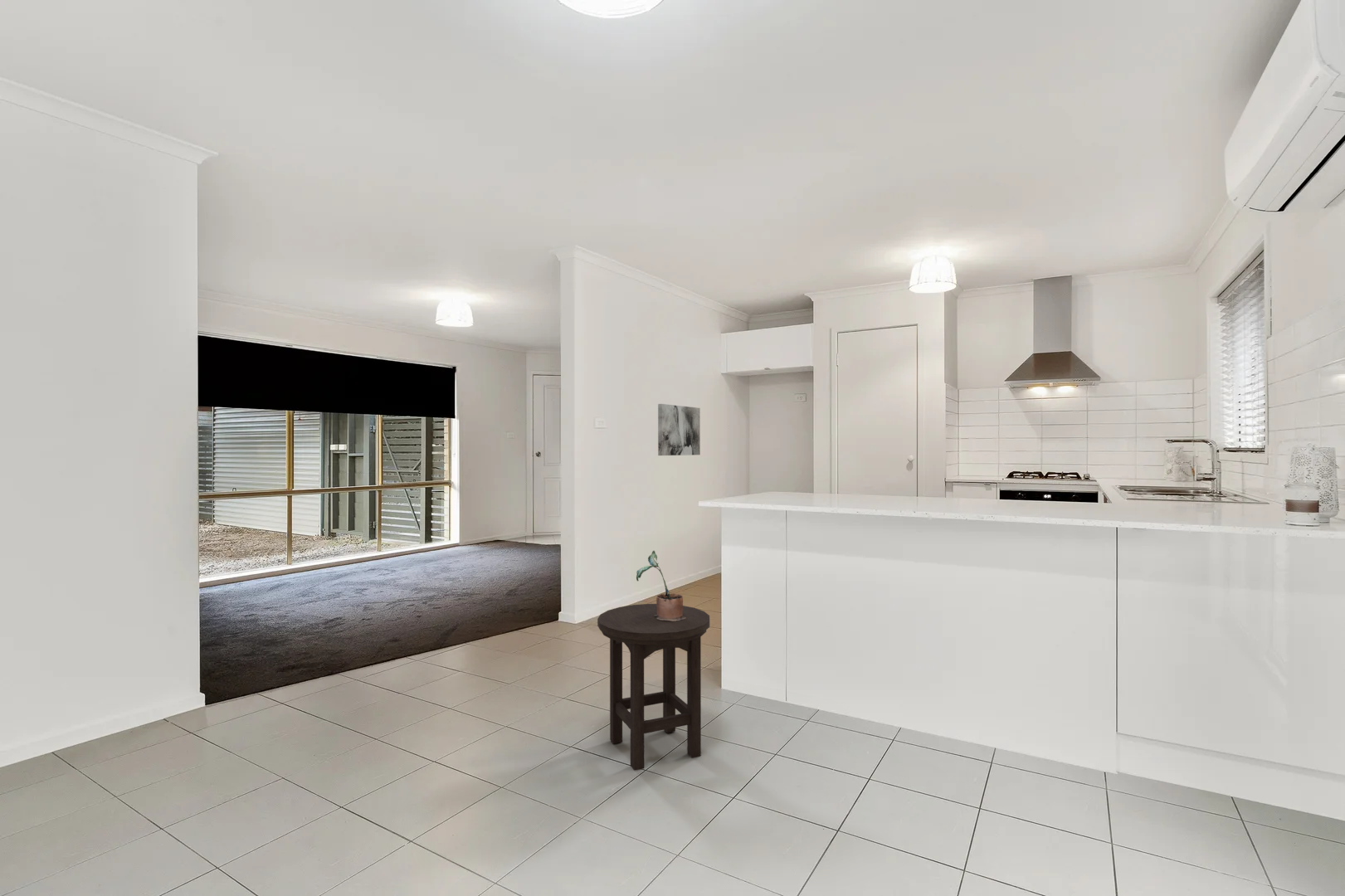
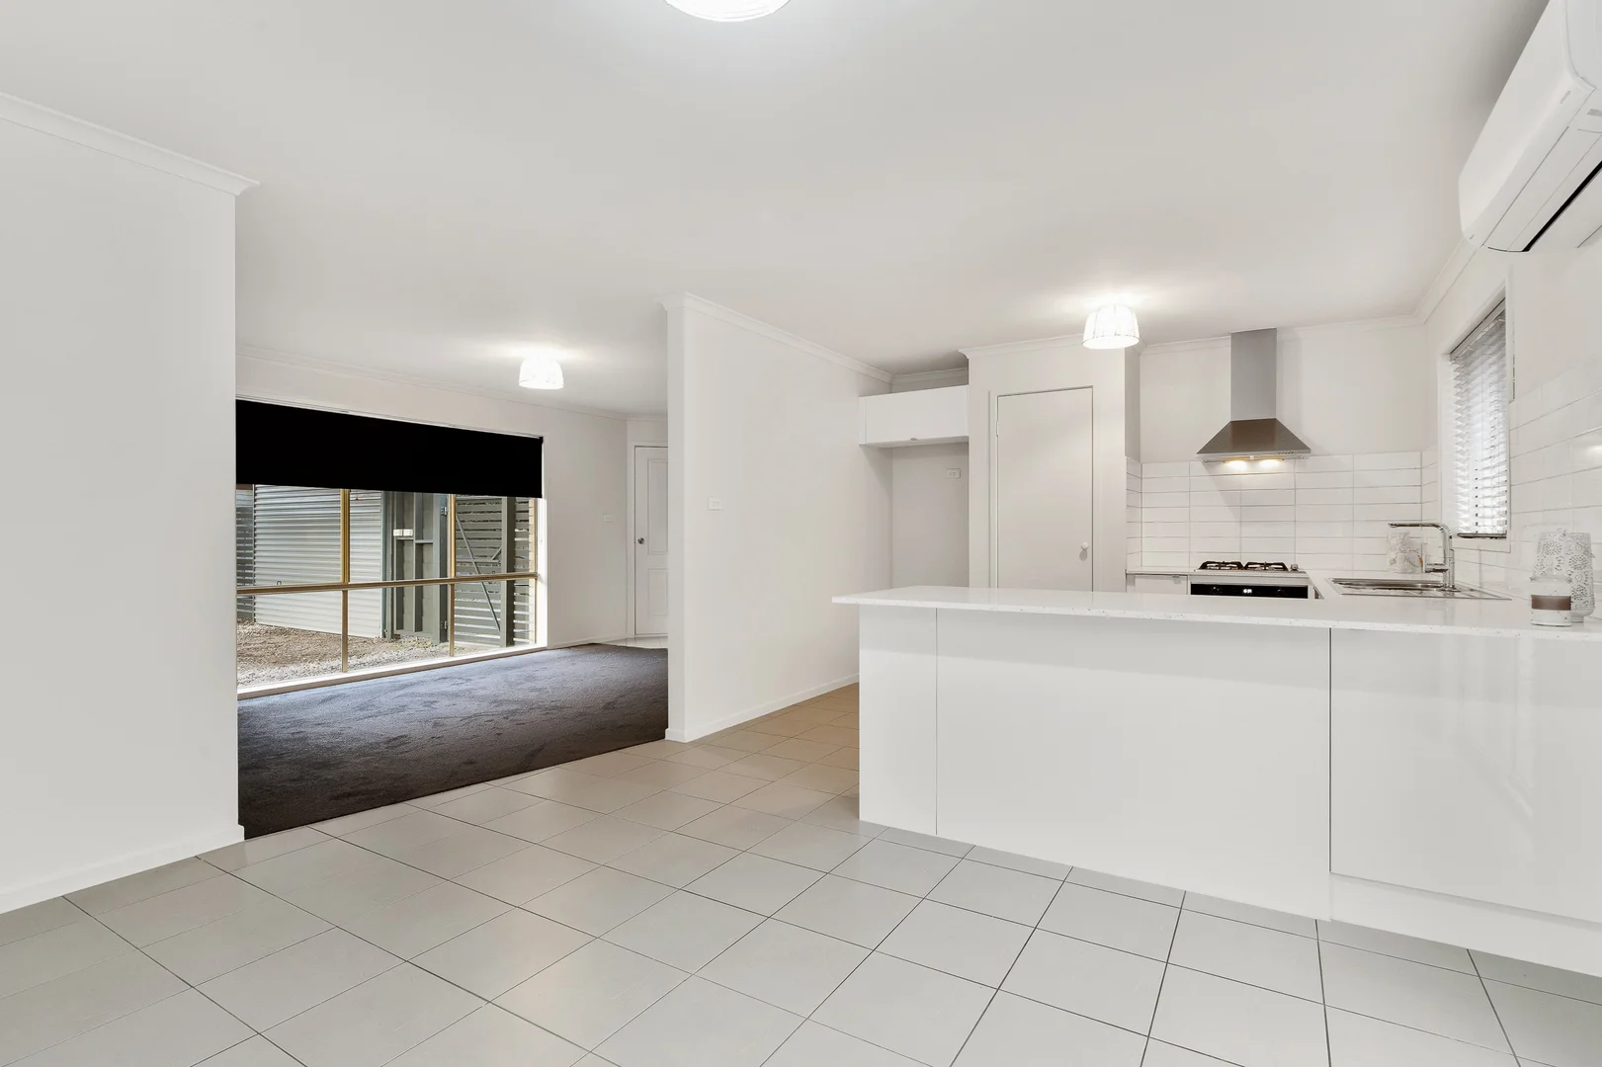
- wall art (680, 431)
- potted plant (664, 582)
- stool (663, 682)
